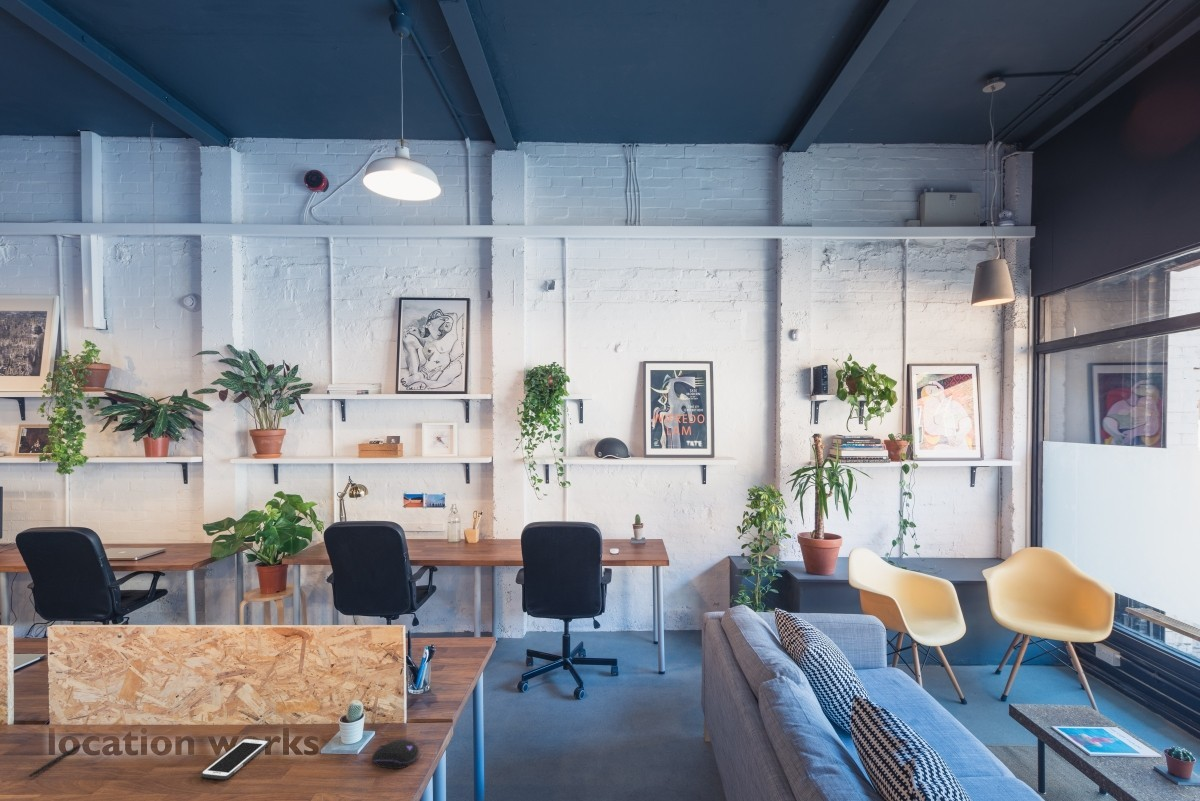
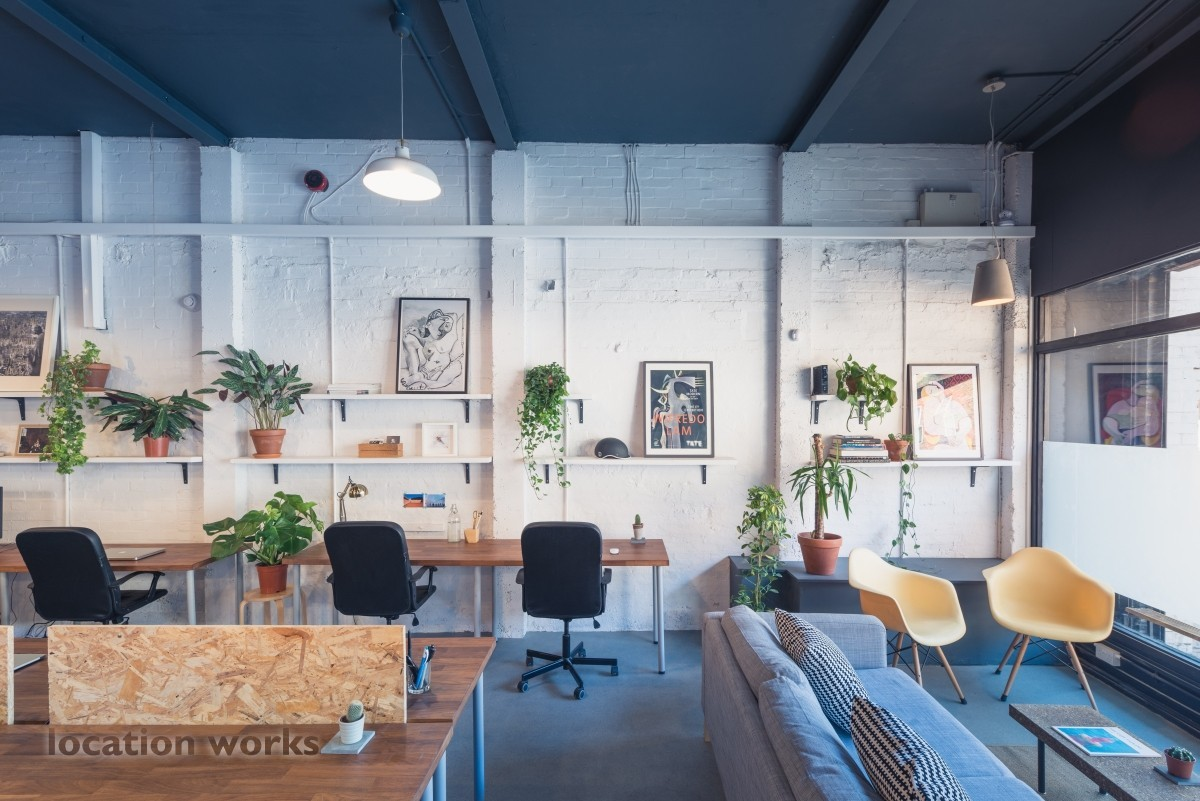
- pen (58, 758)
- computer mouse (395, 752)
- cell phone (236, 758)
